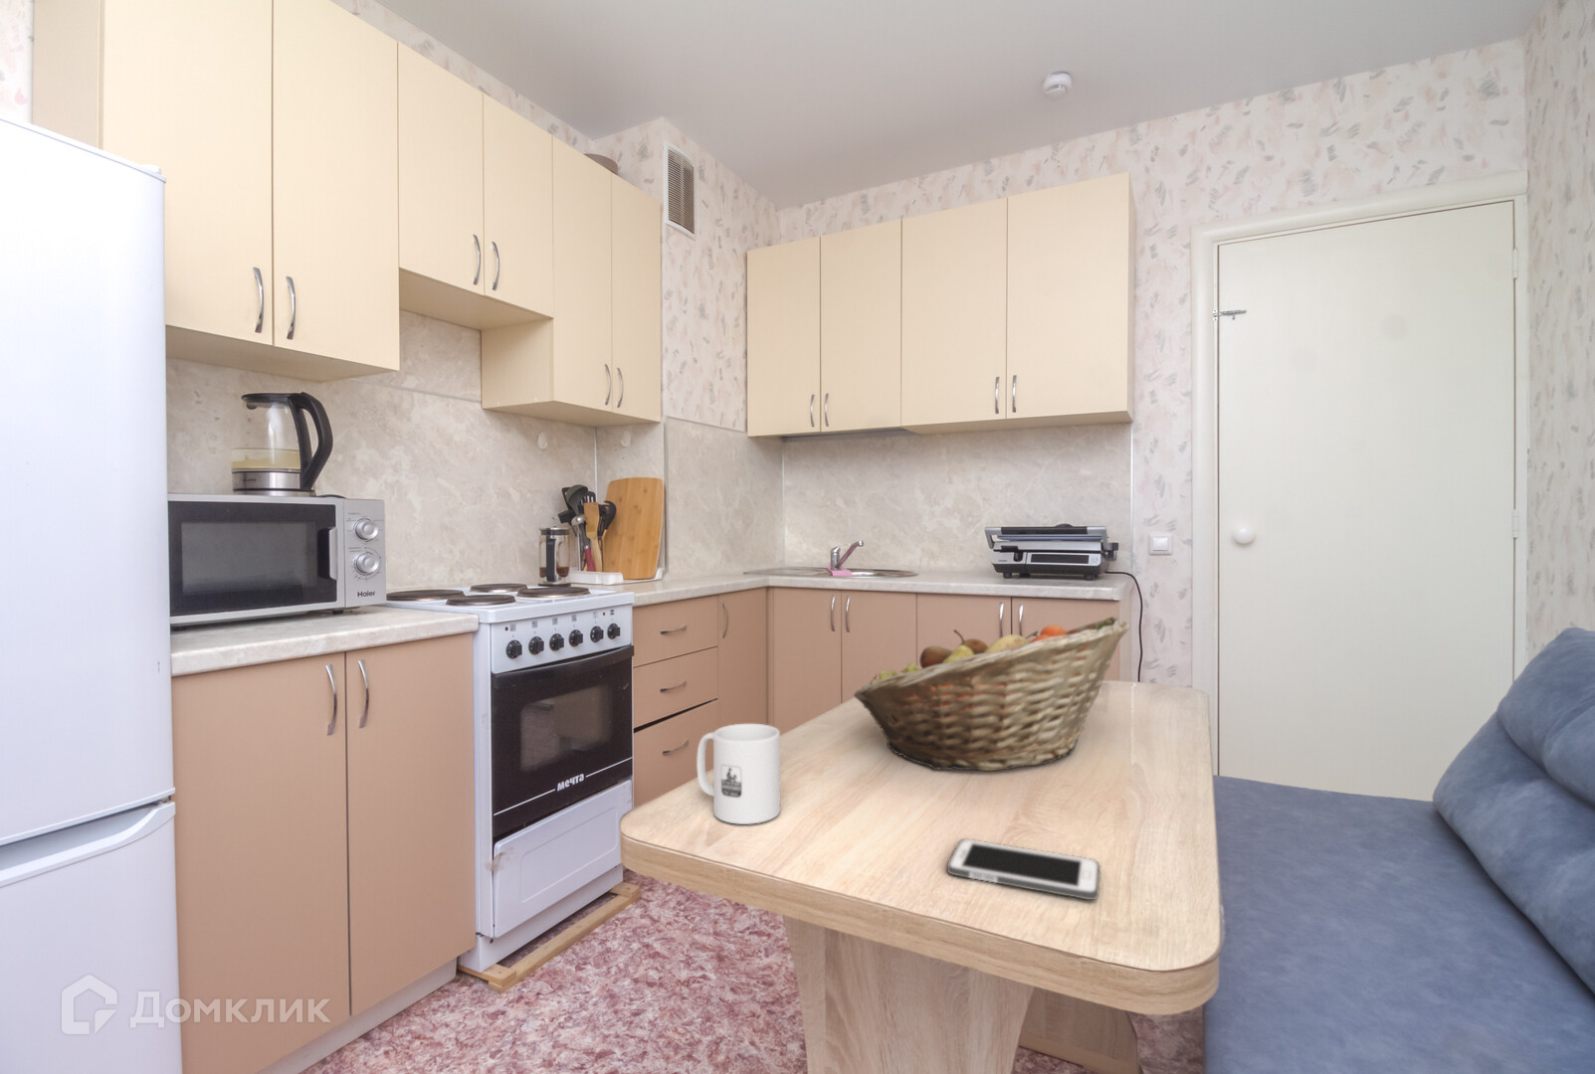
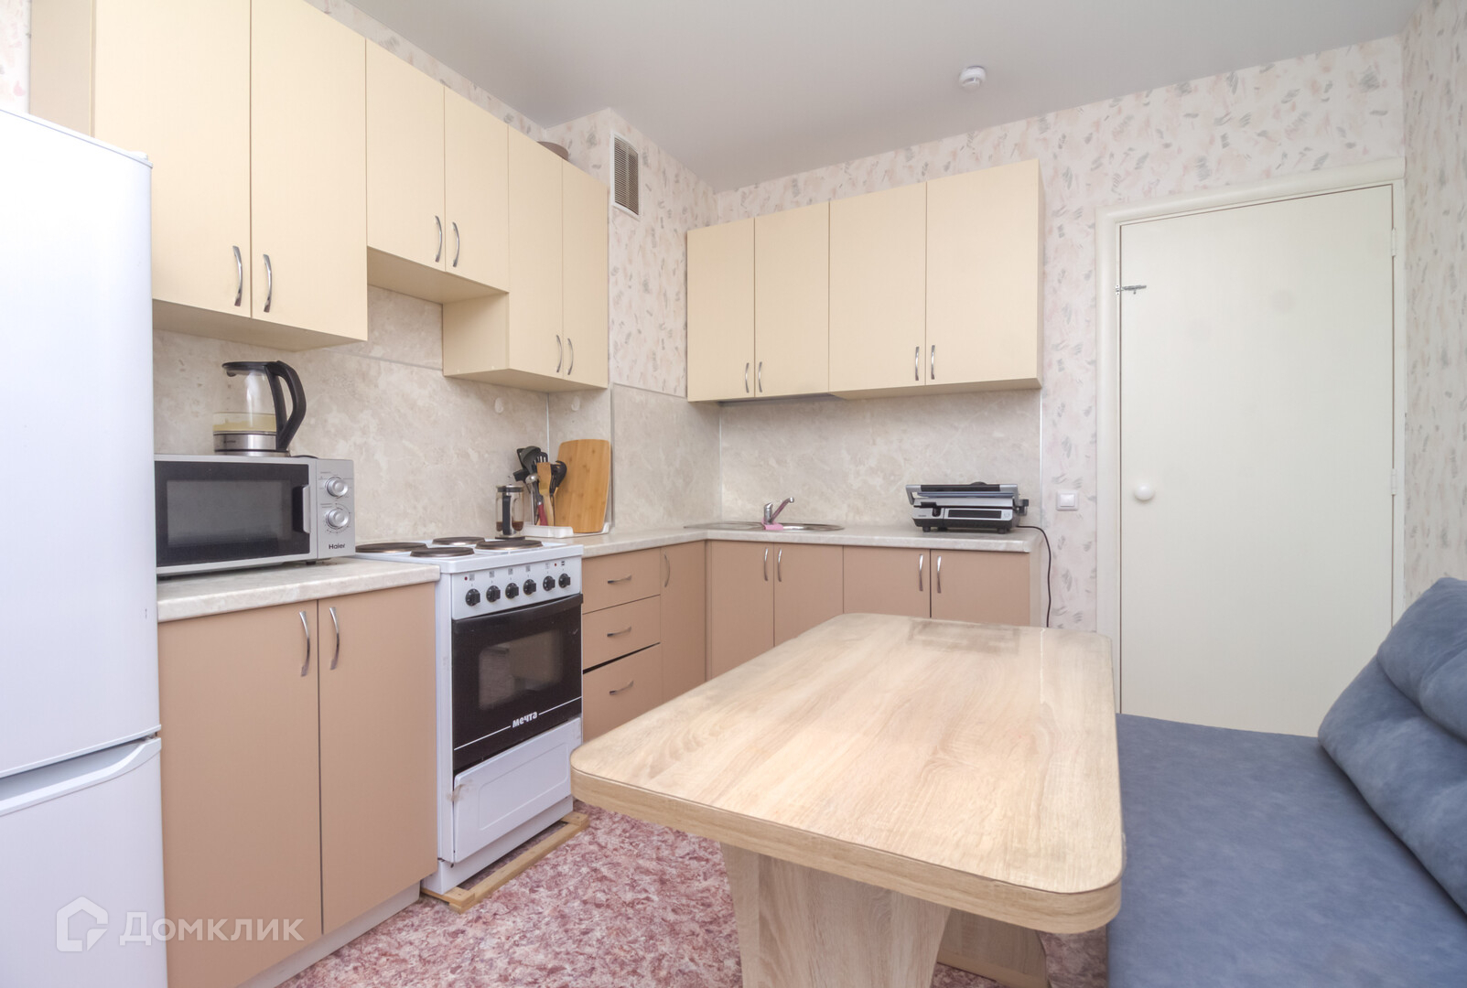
- mug (735, 768)
- fruit basket (994, 680)
- cell phone (1023, 867)
